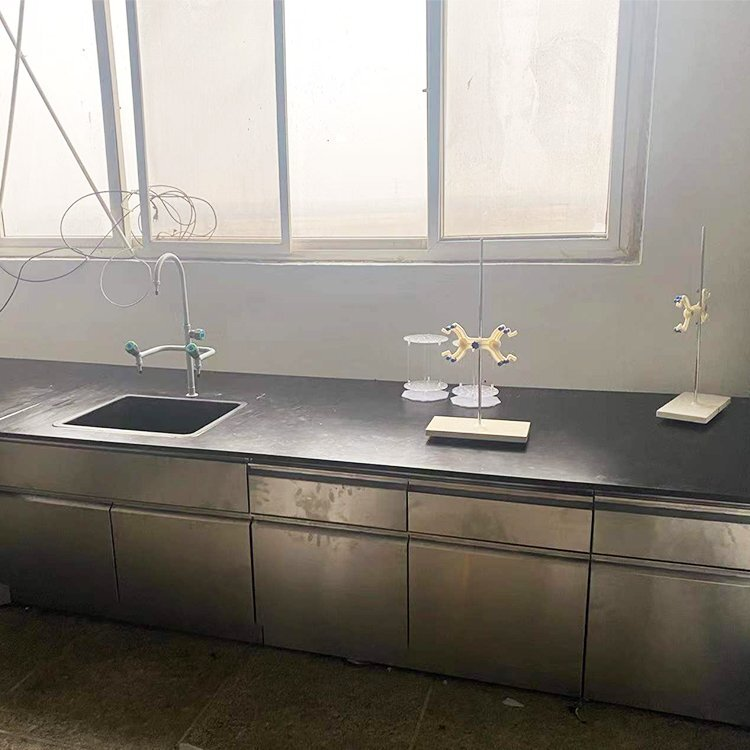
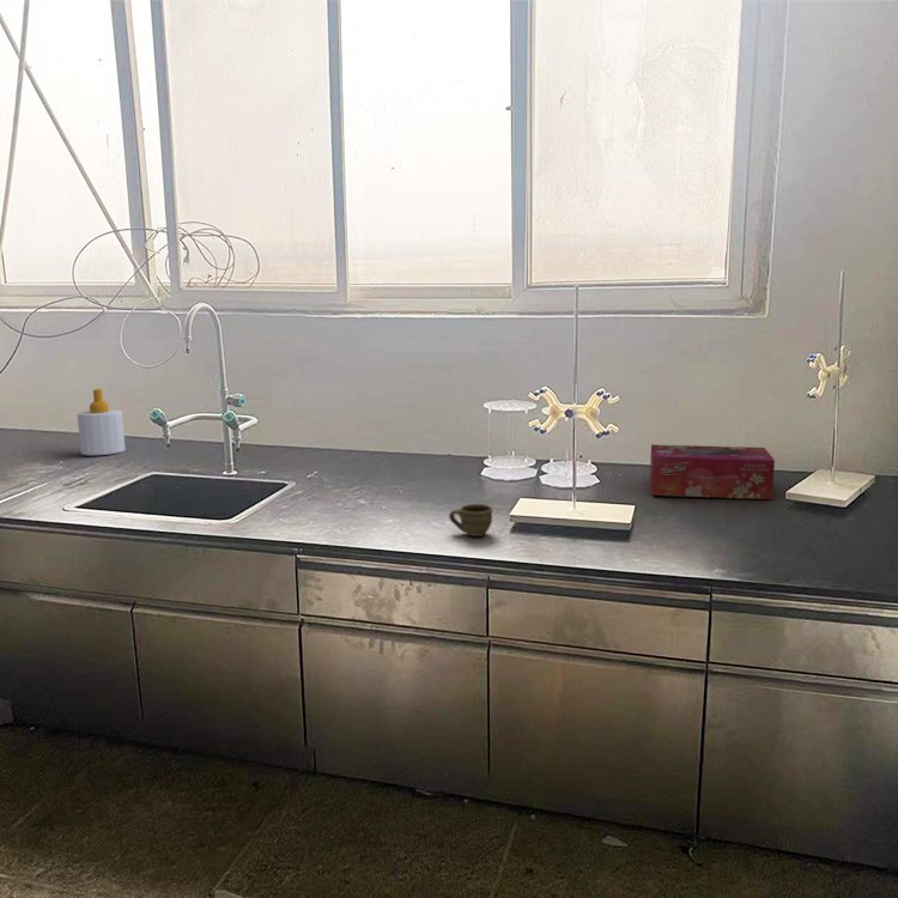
+ cup (471, 520)
+ tissue box (709, 471)
+ soap bottle (99, 421)
